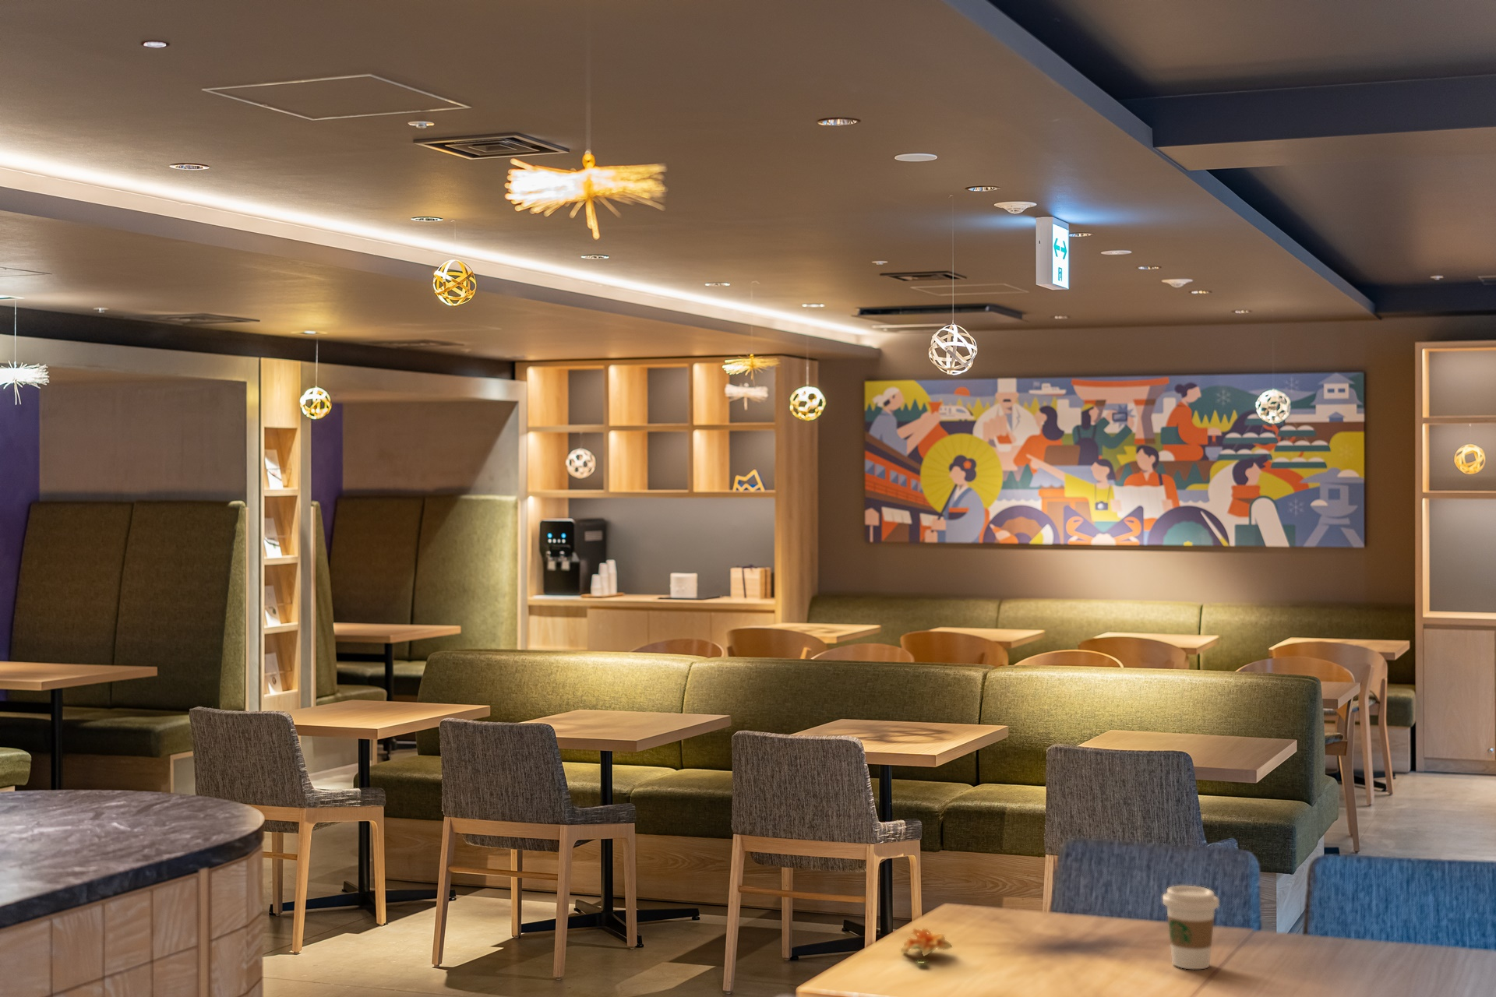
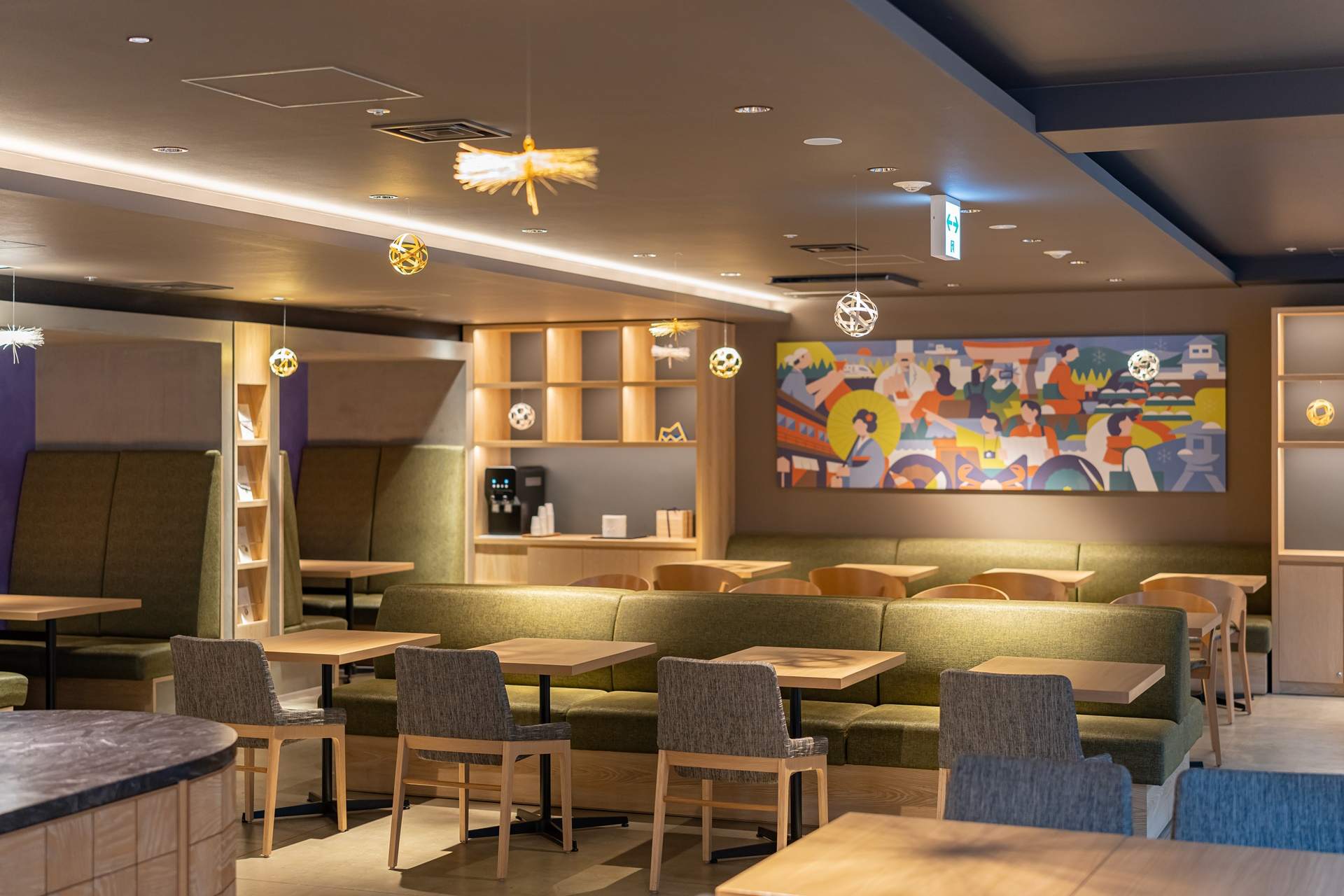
- coffee cup (1191, 927)
- flower (926, 945)
